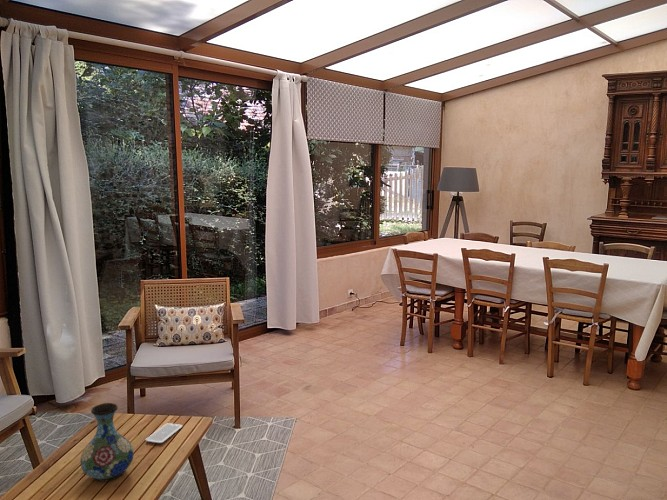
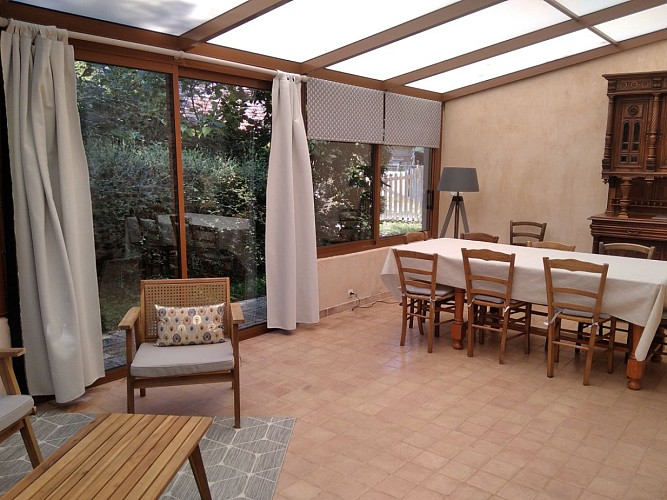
- smartphone (164, 433)
- vase (106, 441)
